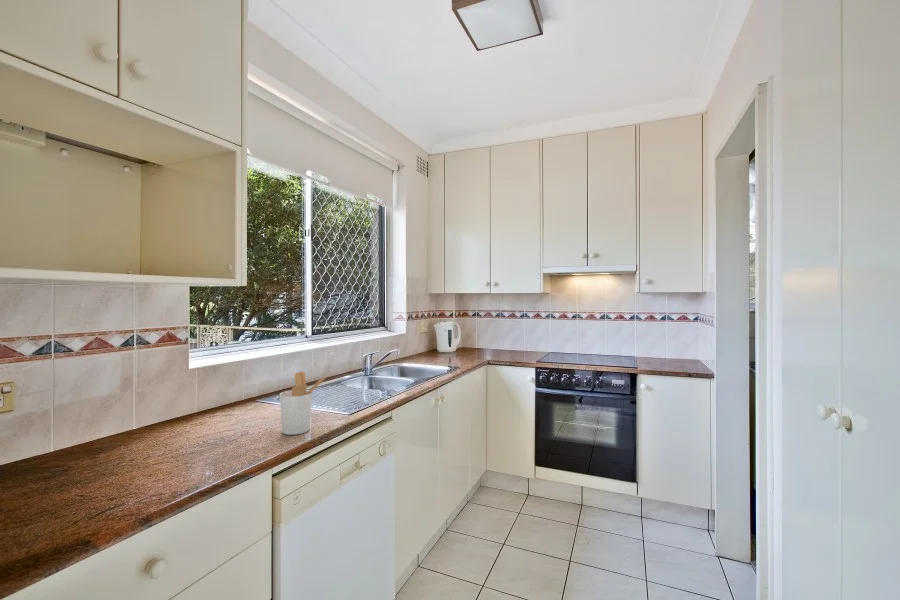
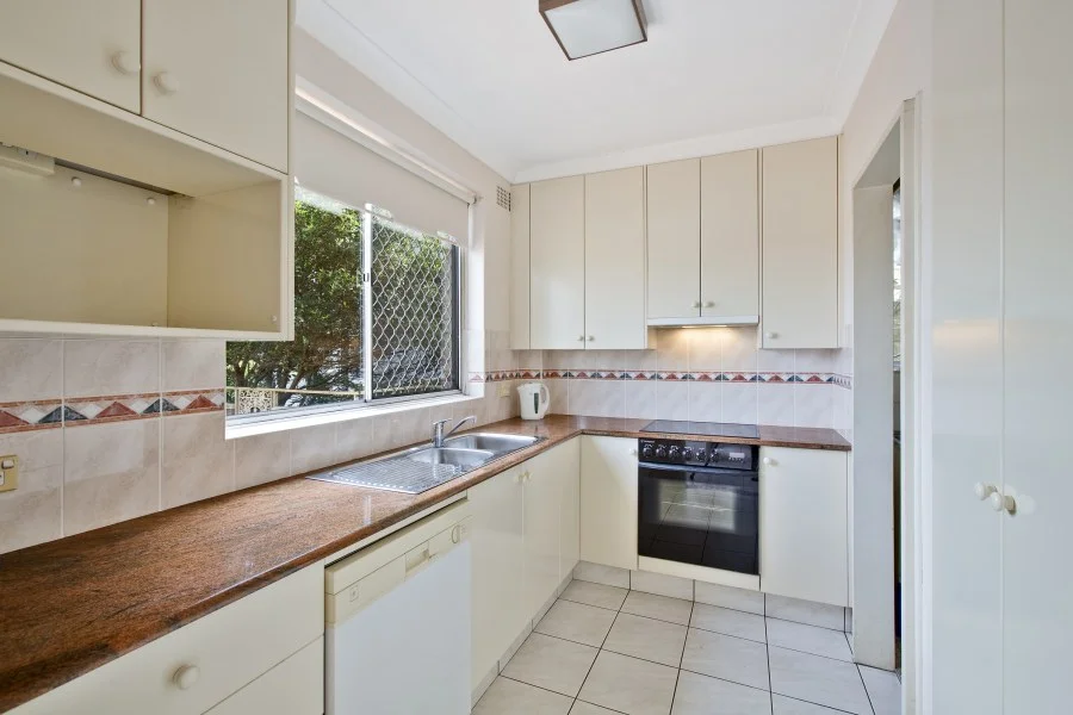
- utensil holder (304, 402)
